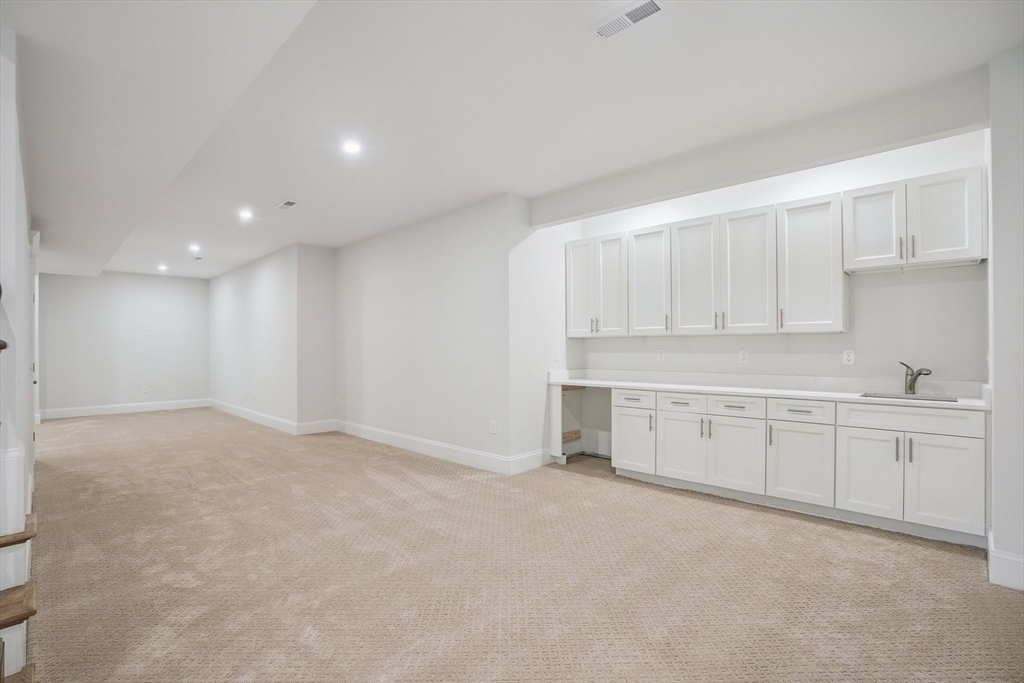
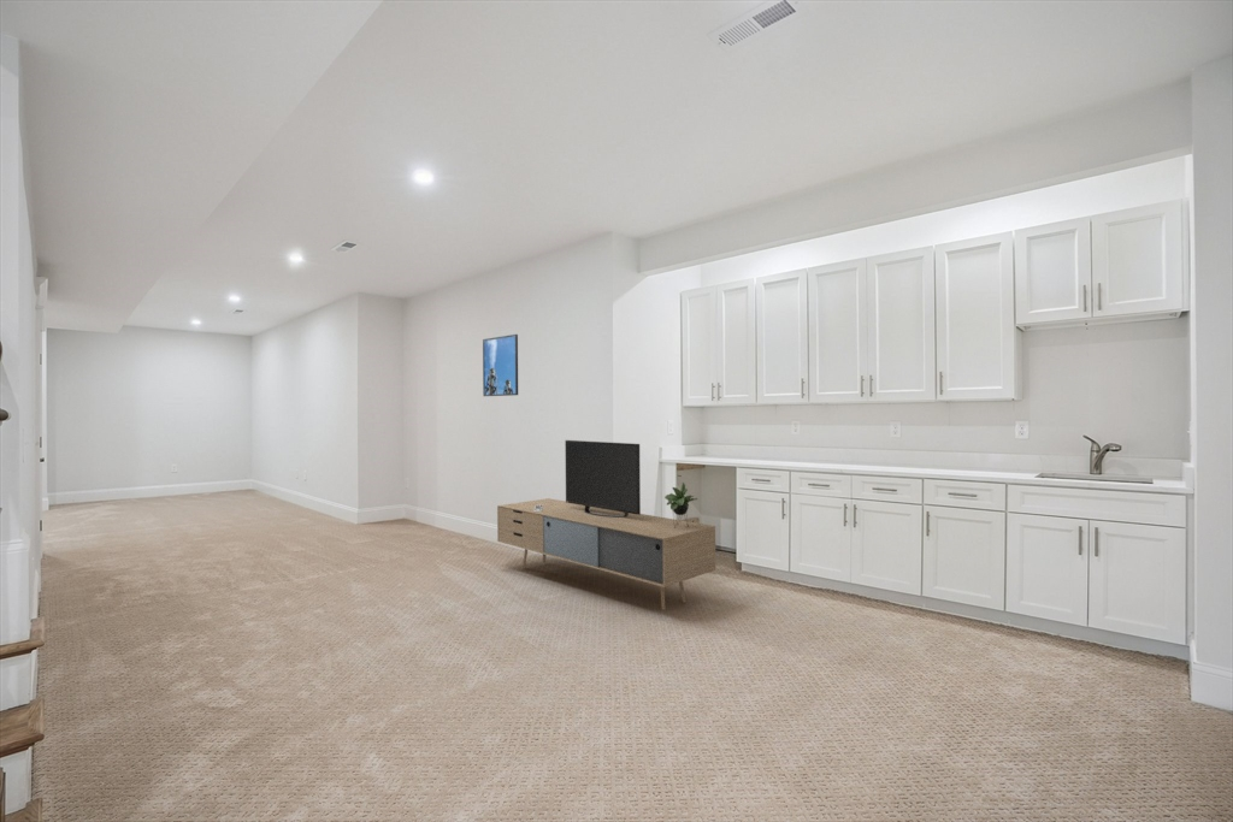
+ media console (596, 511)
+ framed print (500, 366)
